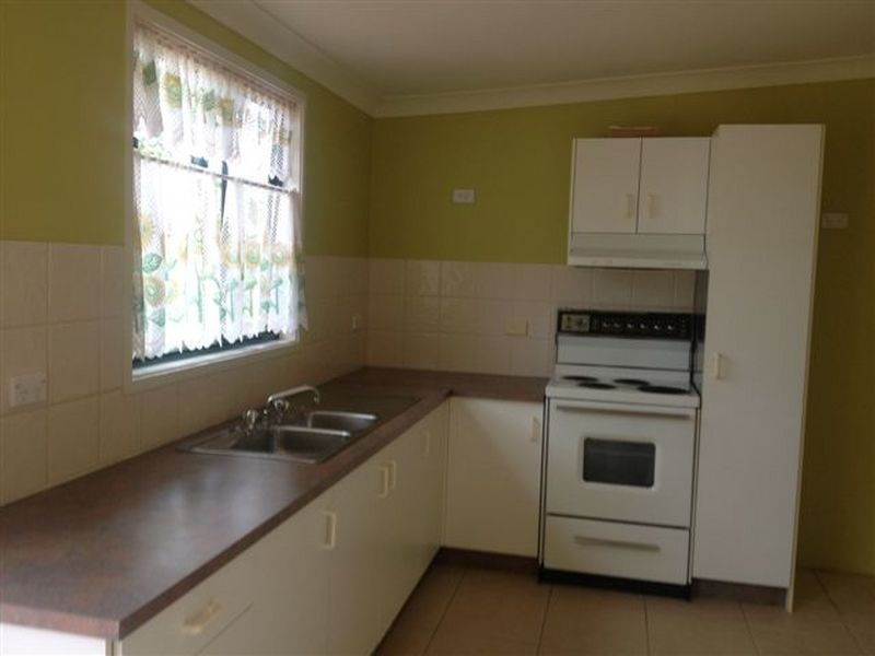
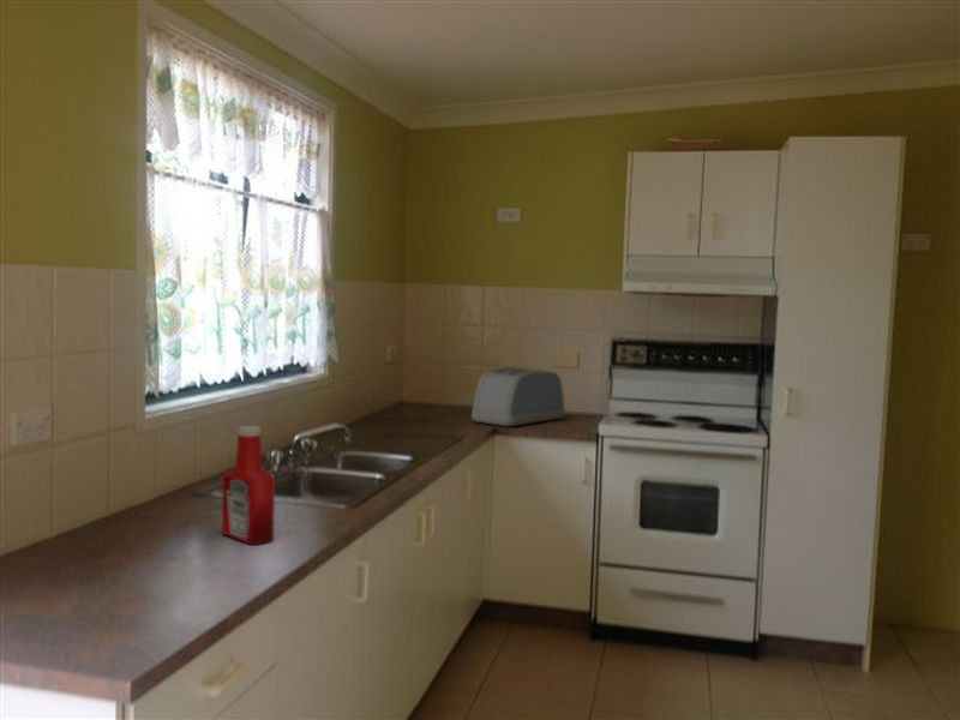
+ soap bottle (248, 481)
+ toaster (521, 394)
